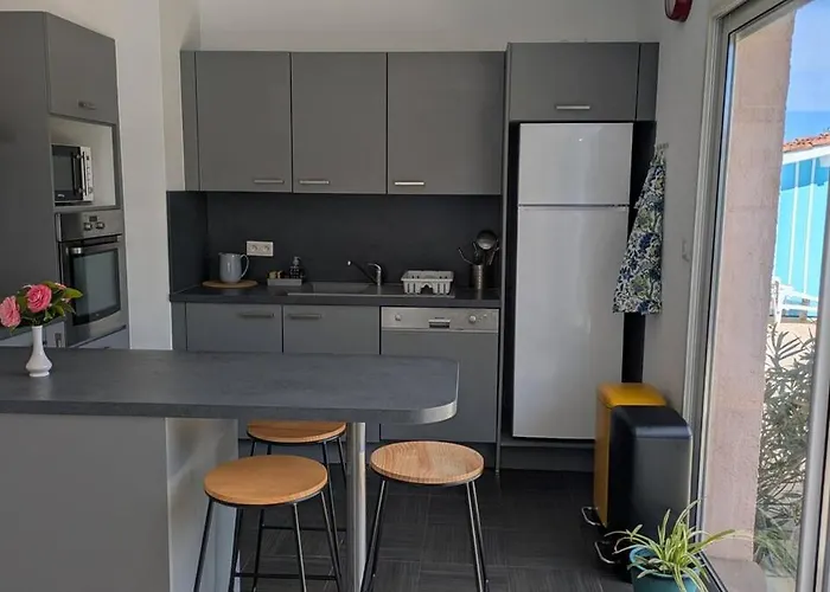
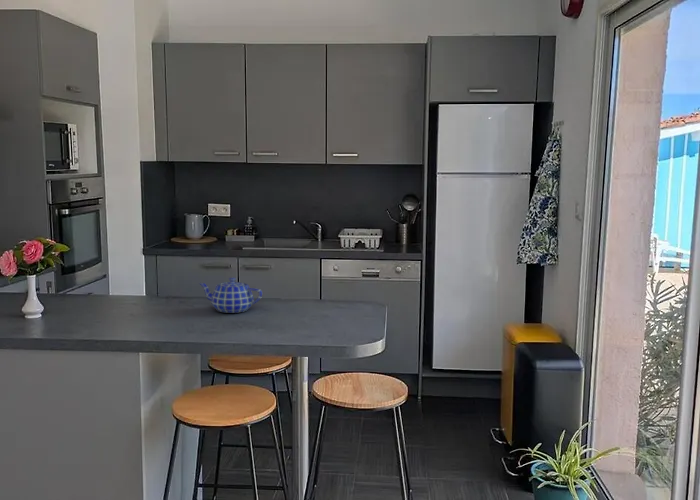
+ teapot (230, 293)
